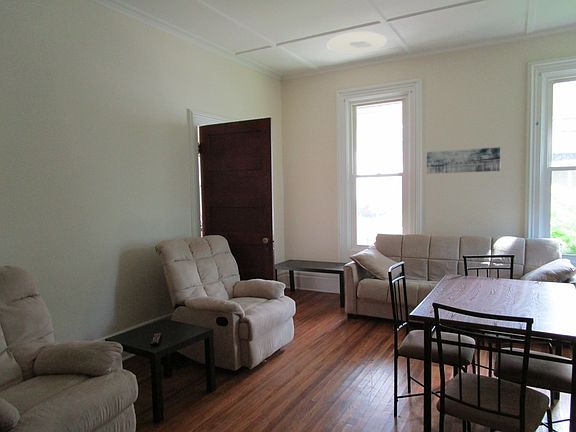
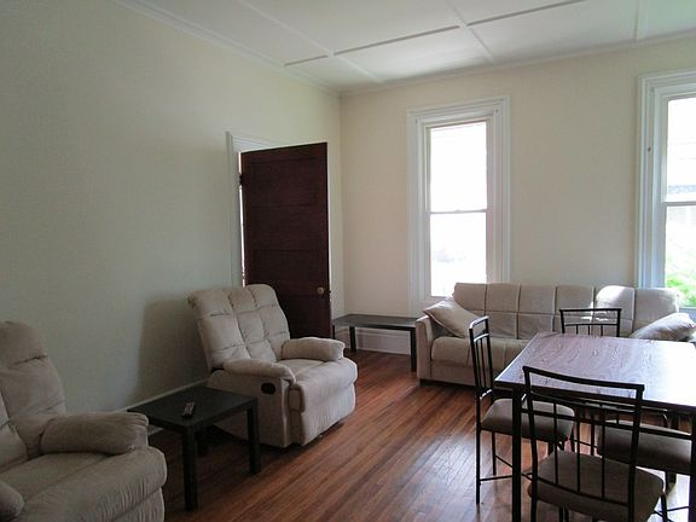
- wall art (462, 161)
- ceiling light (356, 40)
